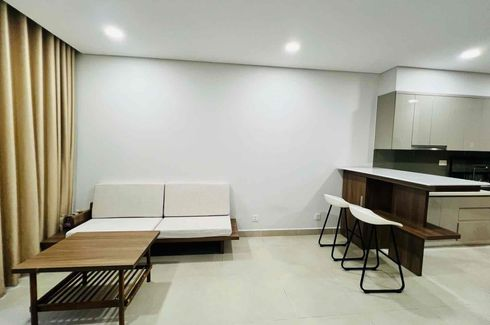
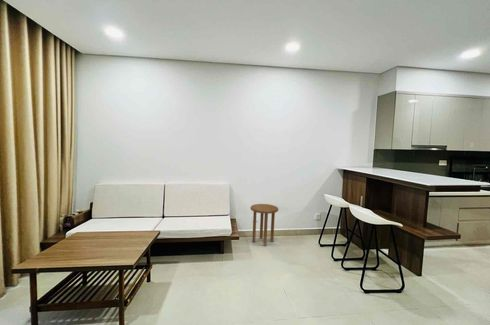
+ side table (264, 224)
